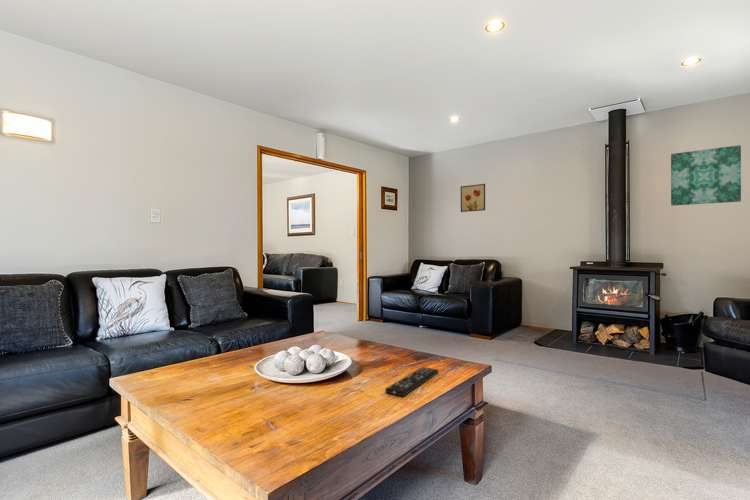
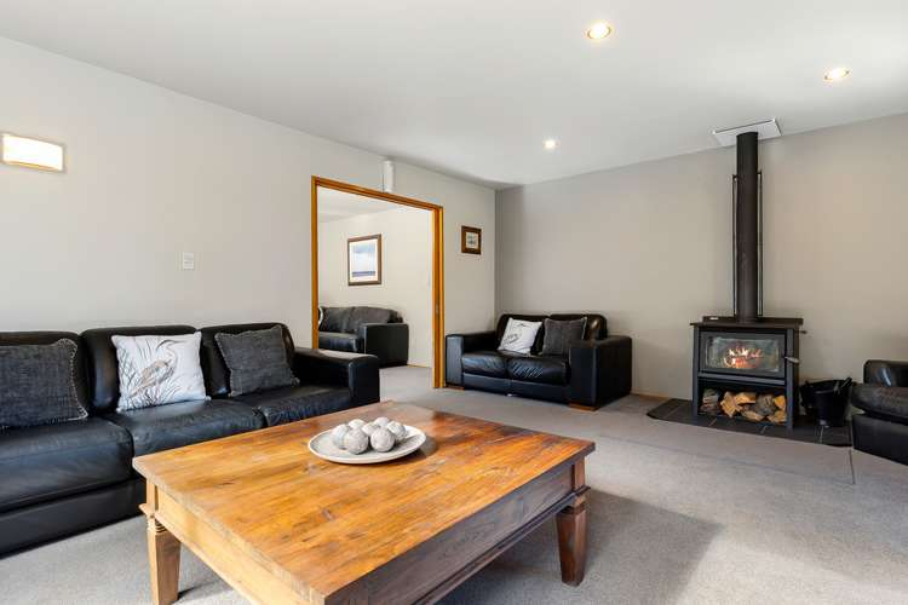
- remote control (413, 379)
- wall art (704, 176)
- wall art (472, 198)
